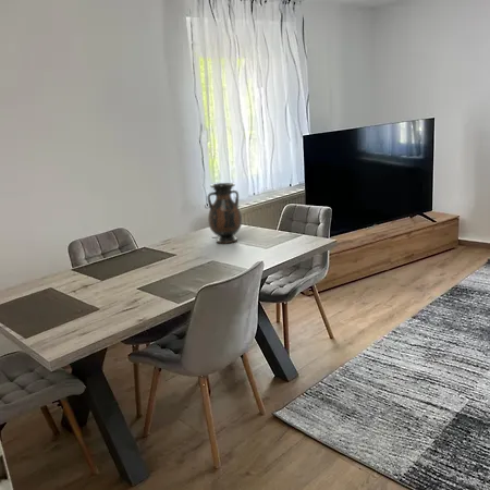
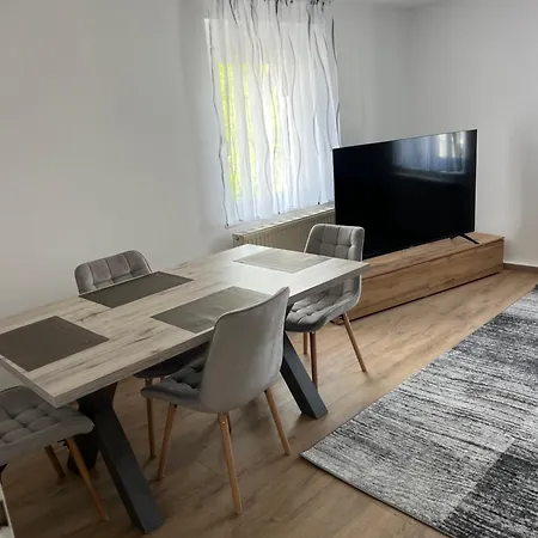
- vase (224, 212)
